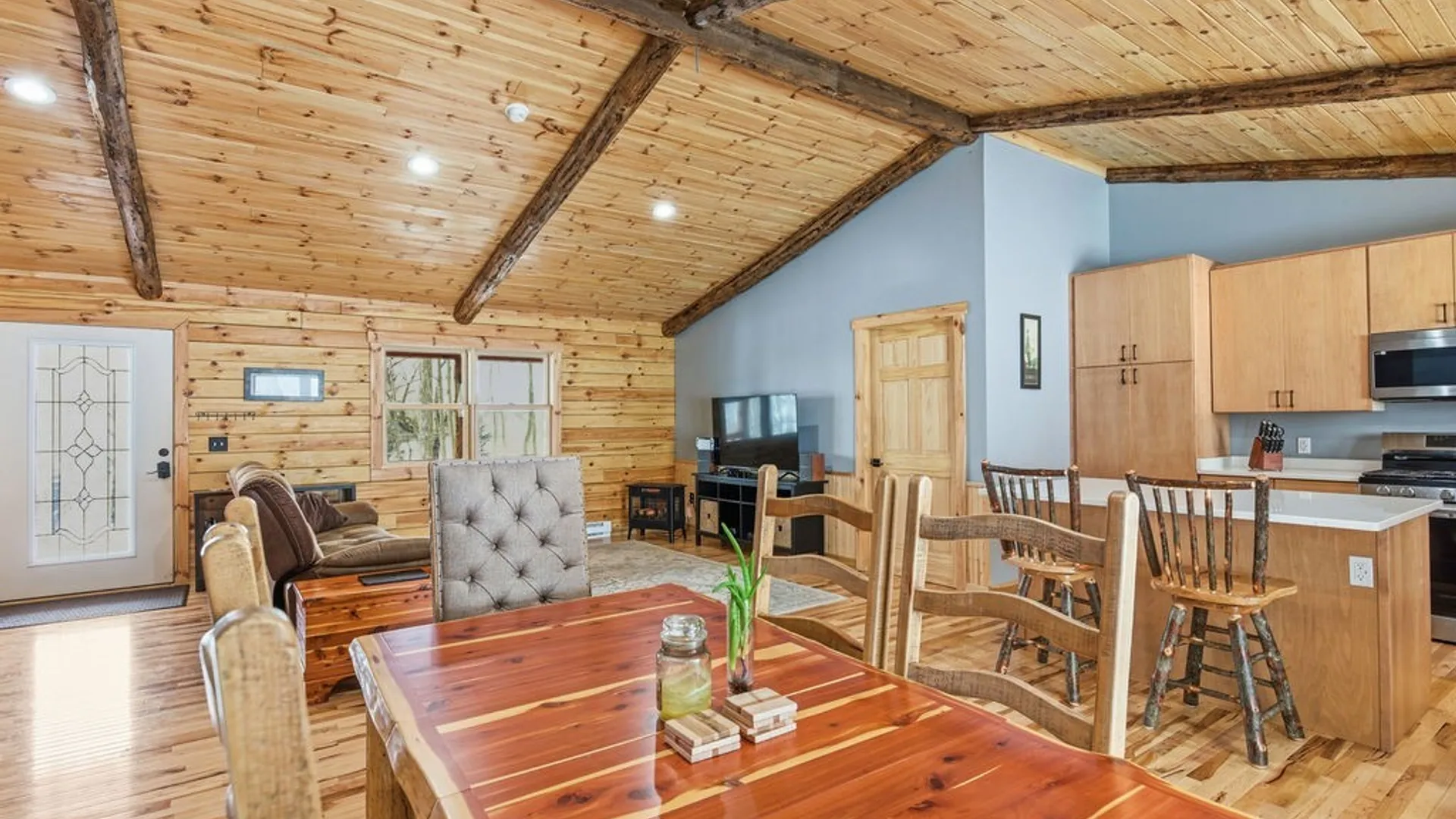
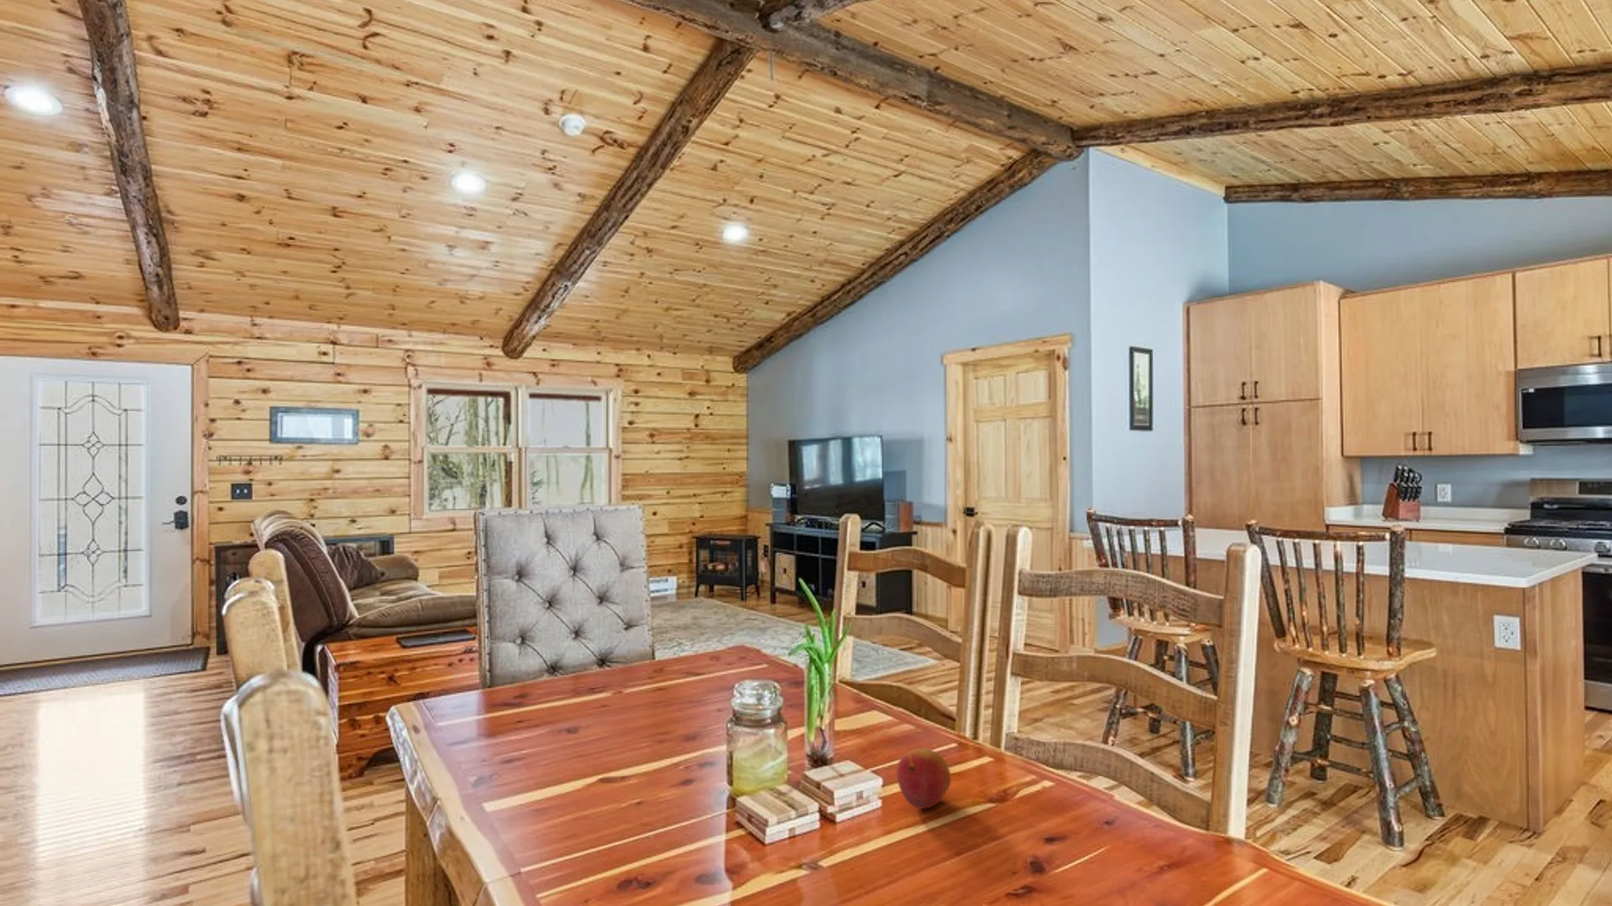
+ fruit (924, 775)
